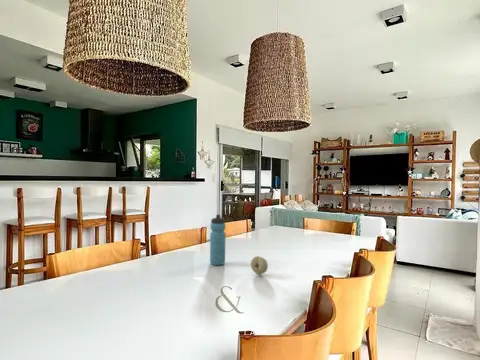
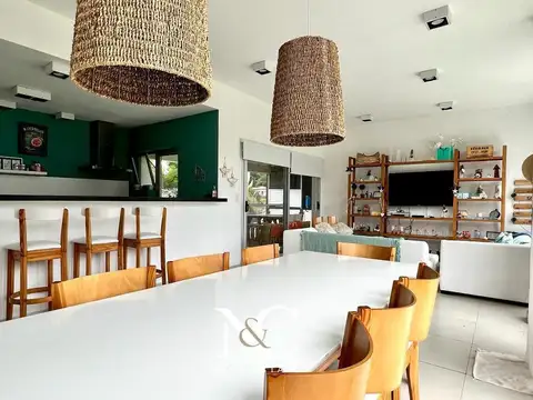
- fruit (259, 265)
- water bottle (217, 239)
